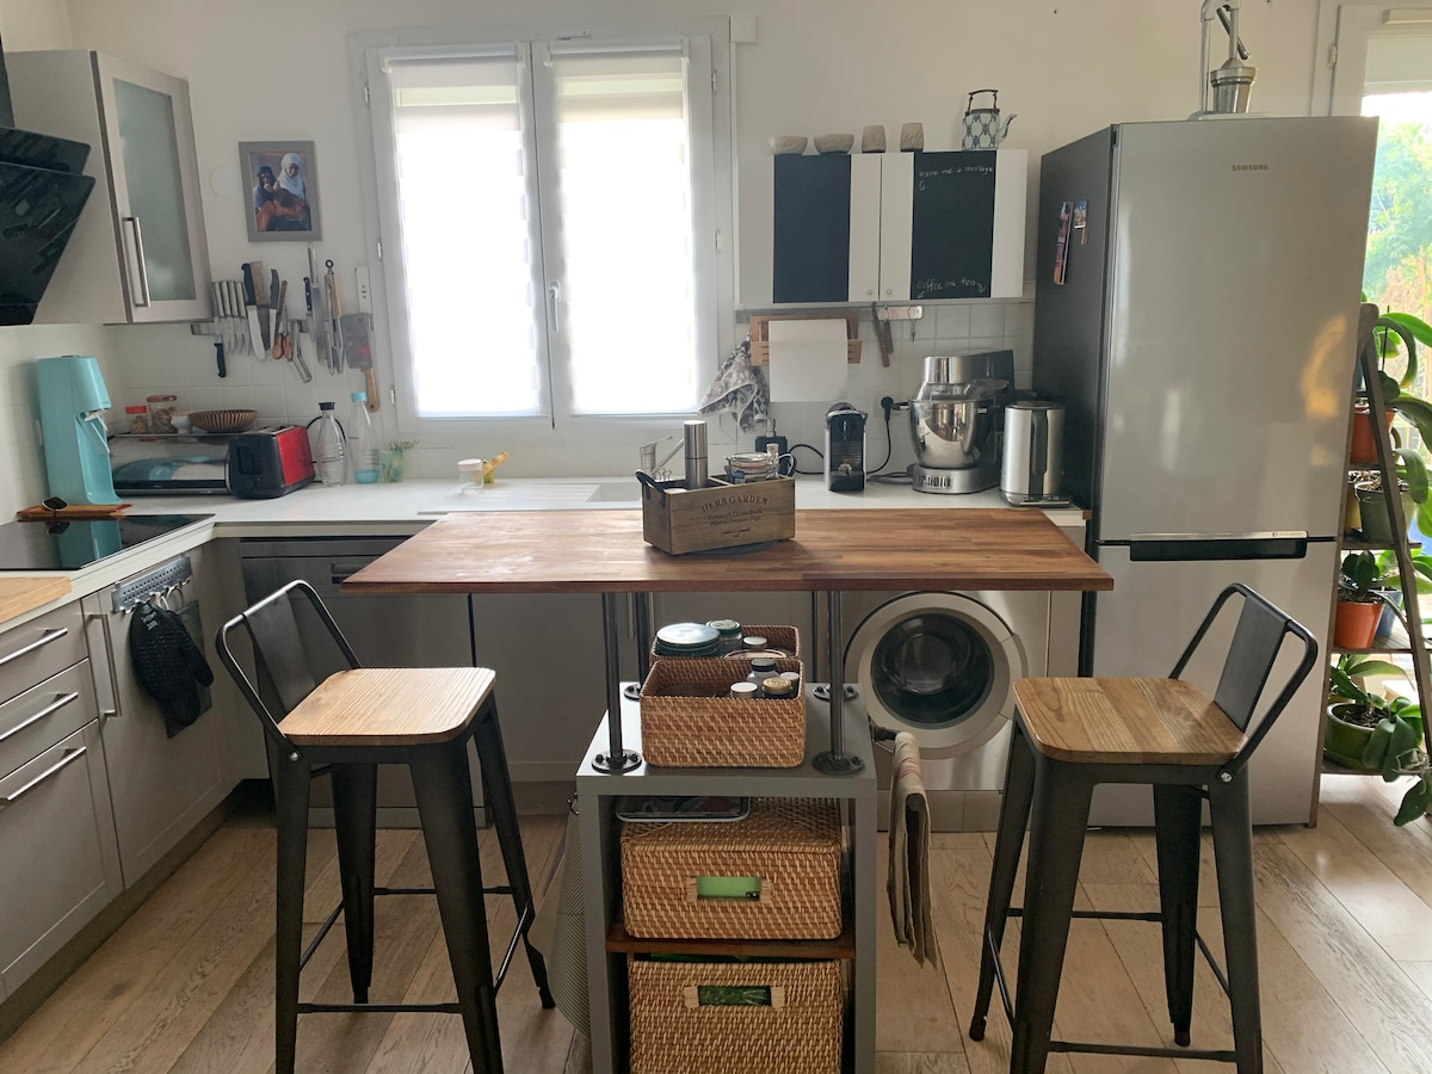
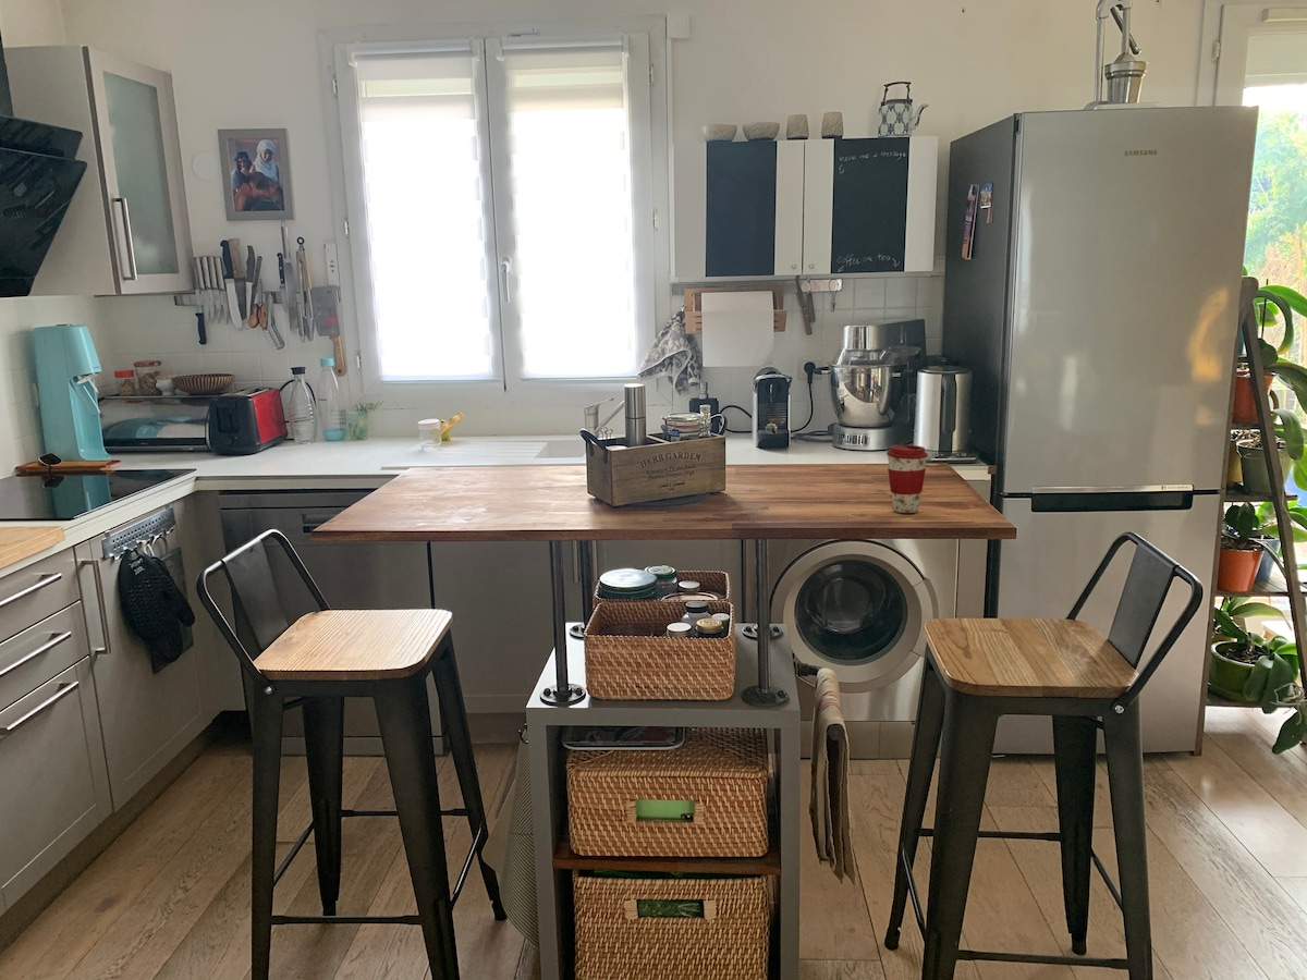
+ coffee cup (906, 478)
